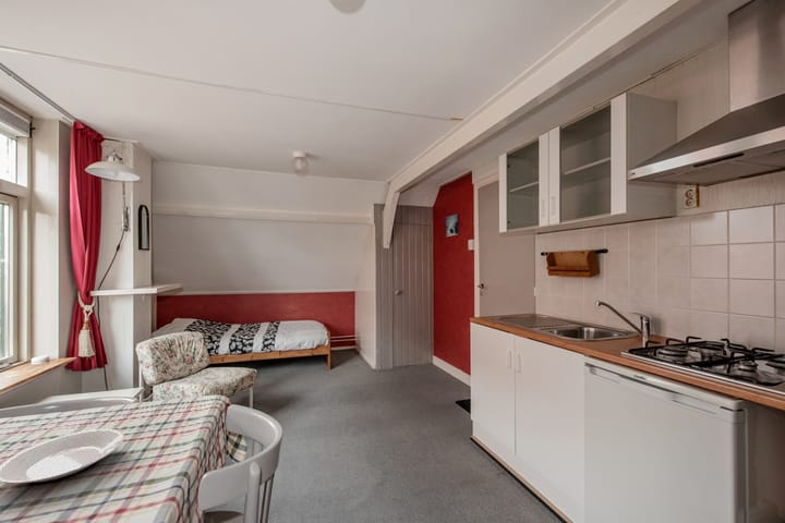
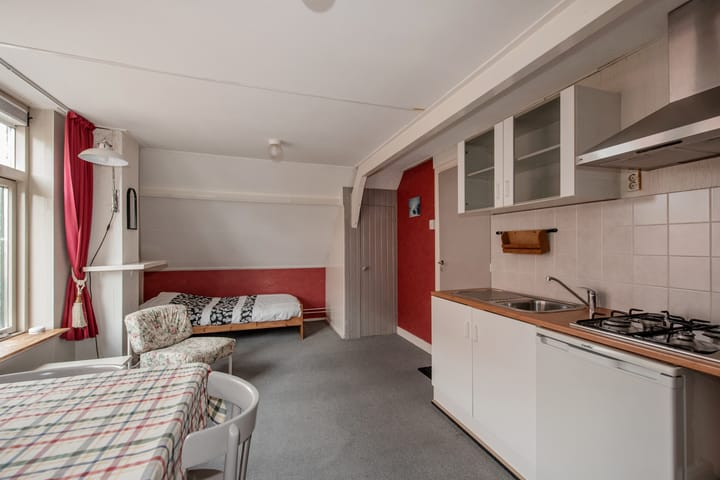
- plate (65, 459)
